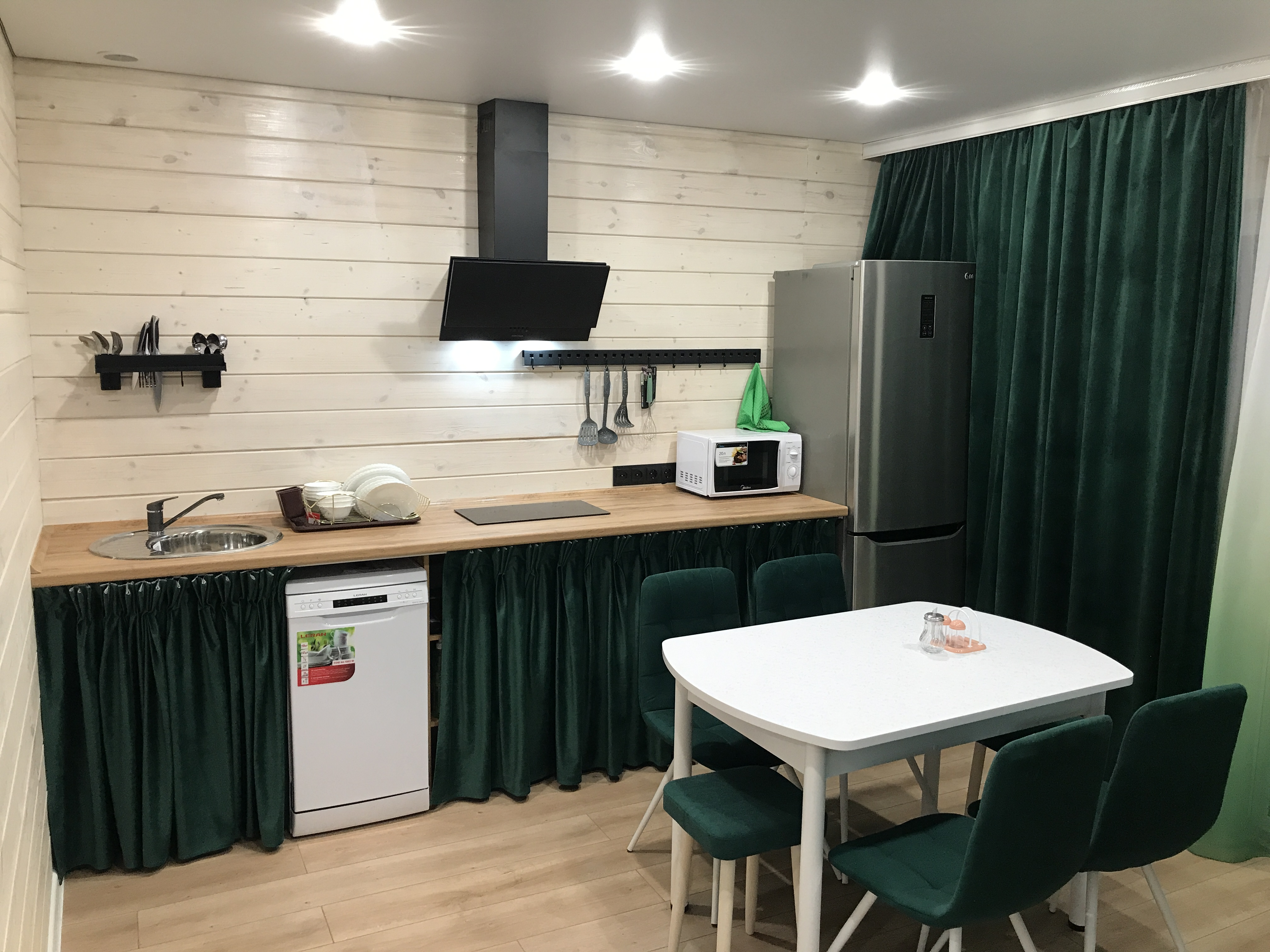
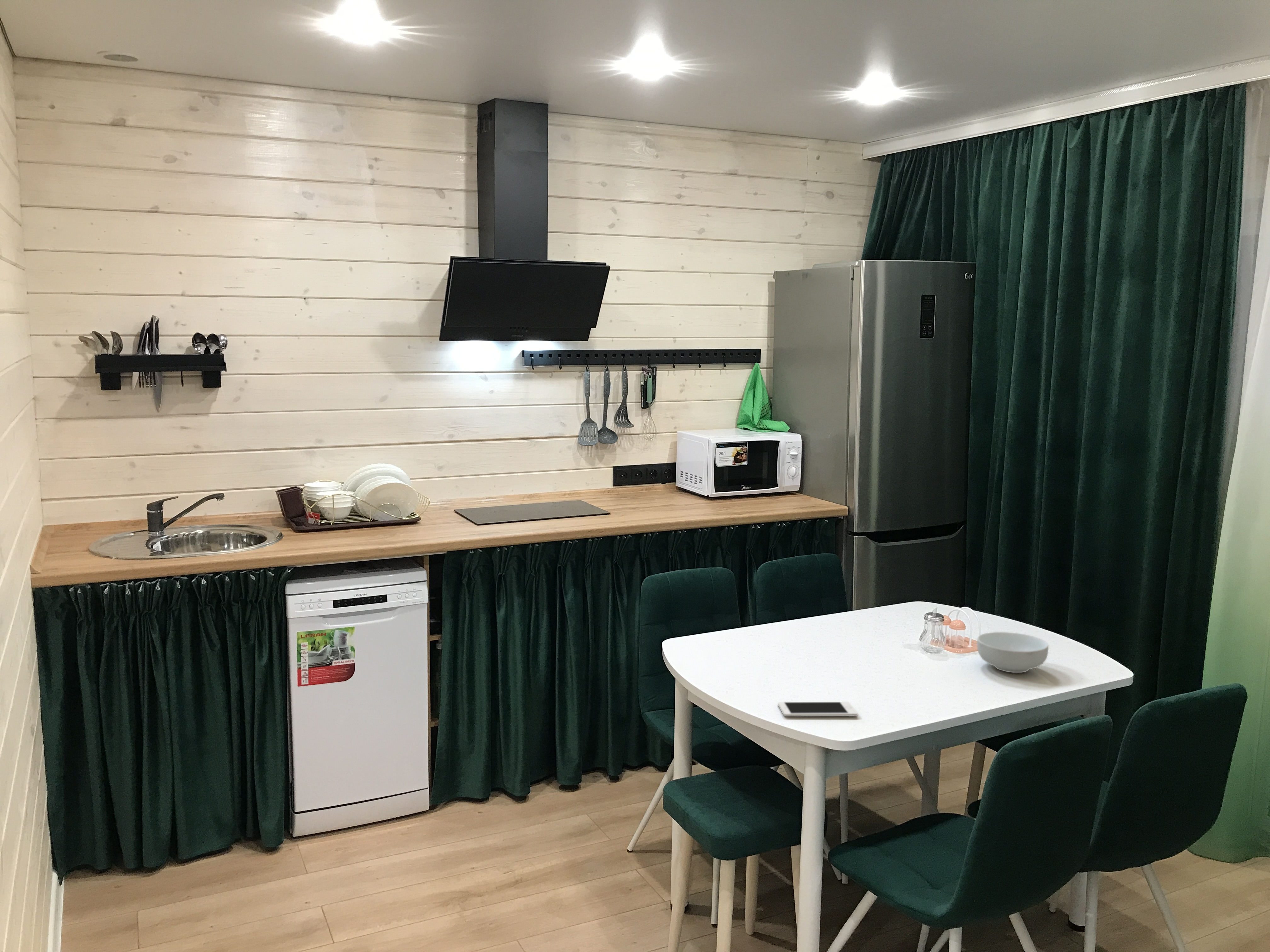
+ cereal bowl (1012, 654)
+ cell phone (817, 709)
